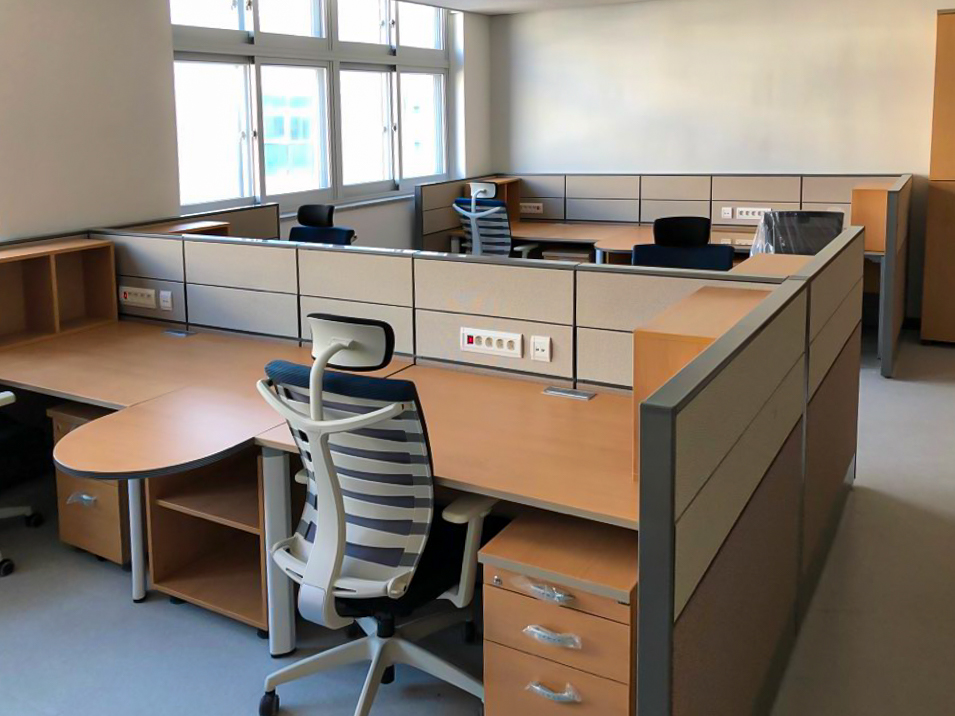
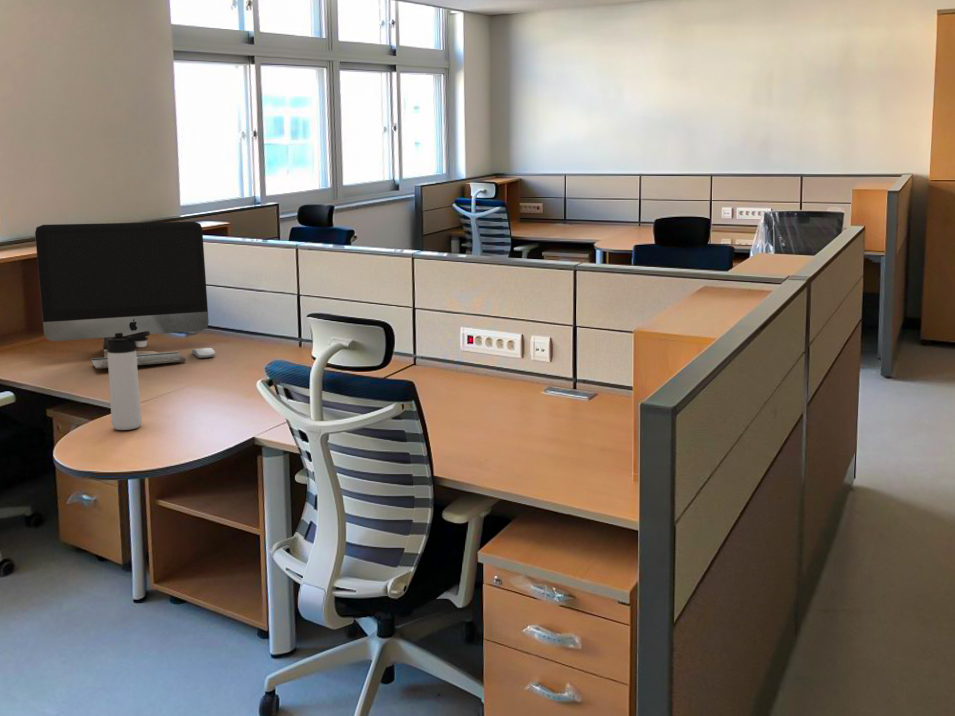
+ computer monitor (127, 290)
+ thermos bottle (131, 379)
